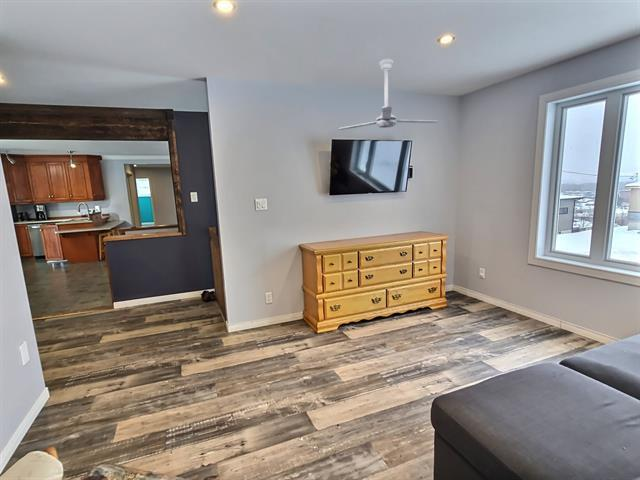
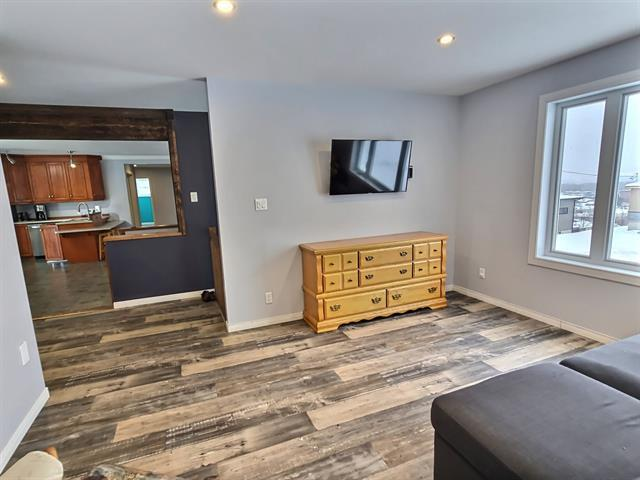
- ceiling fan (386, 90)
